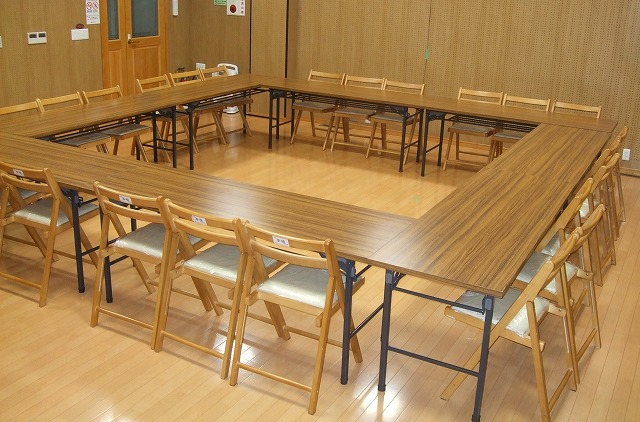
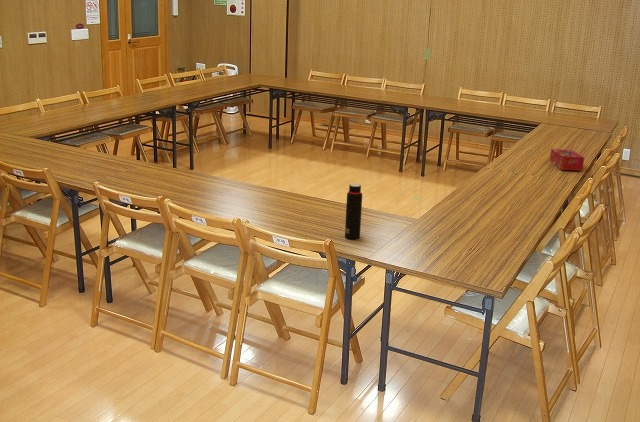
+ water bottle (352, 210)
+ tissue box (566, 159)
